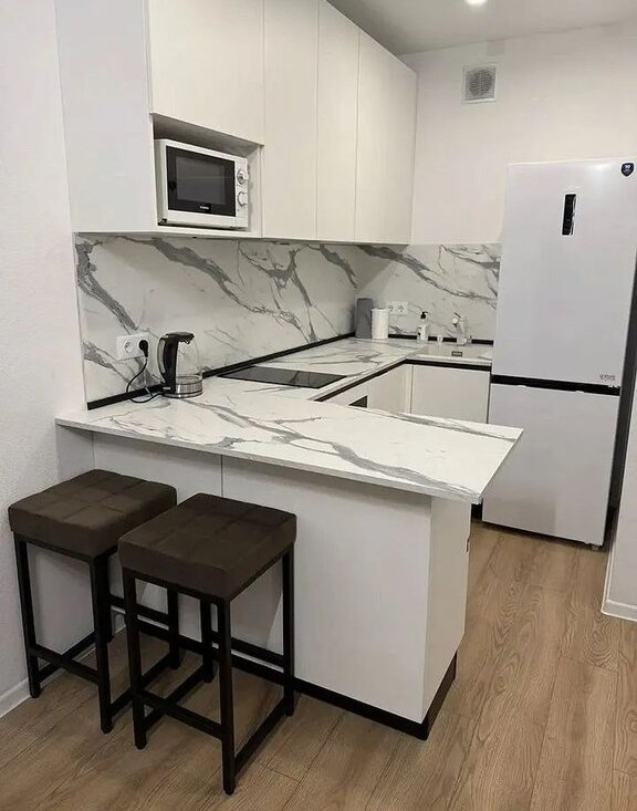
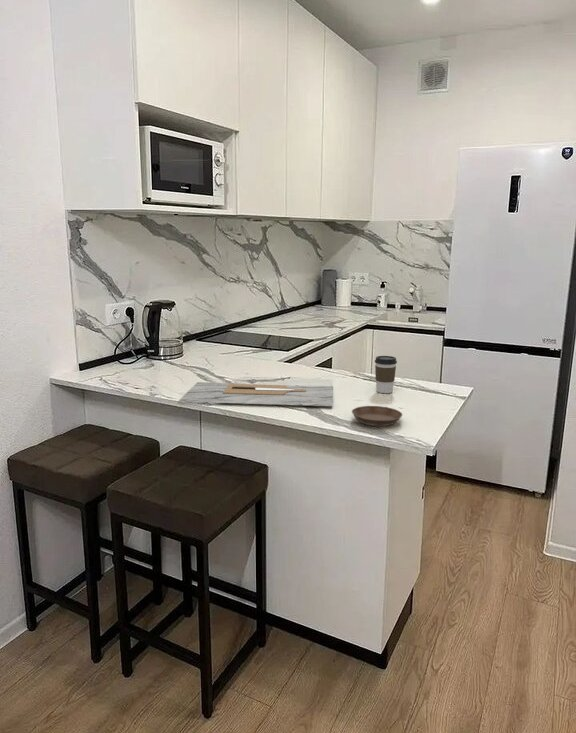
+ cutting board (261, 388)
+ coffee cup (385, 374)
+ saucer (376, 416)
